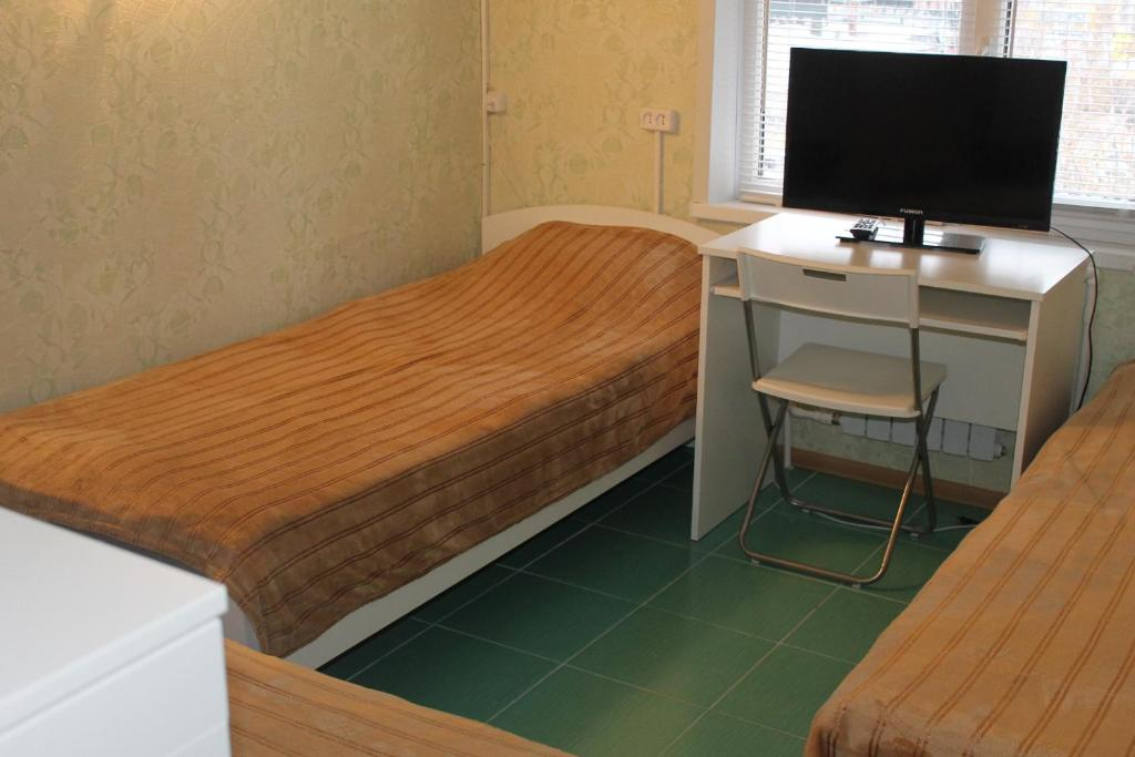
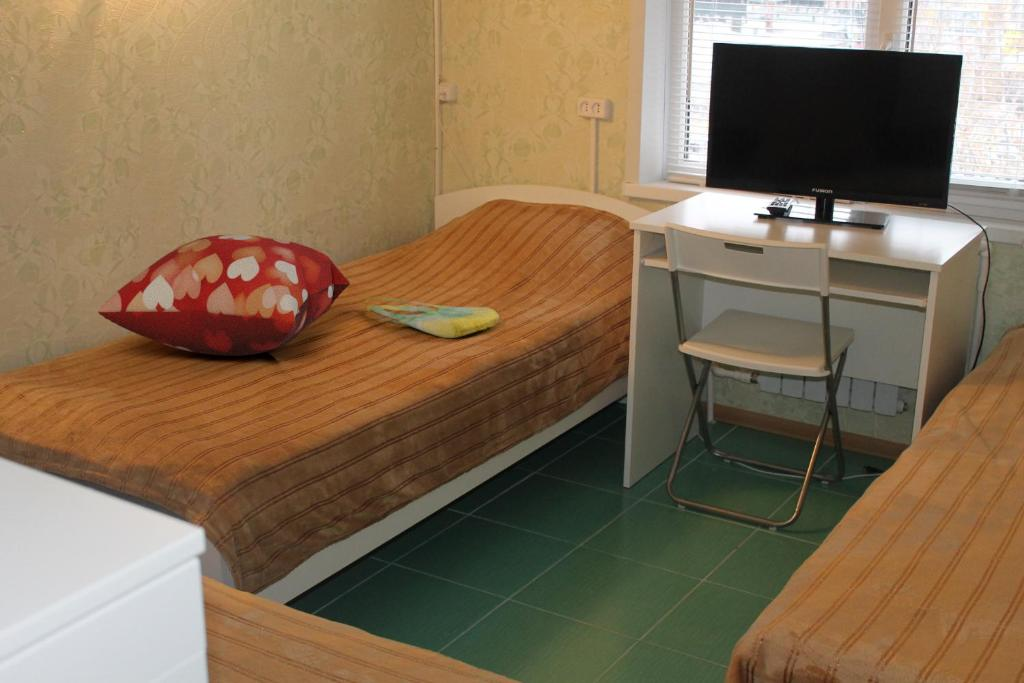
+ tote bag (424, 313)
+ decorative pillow (229, 296)
